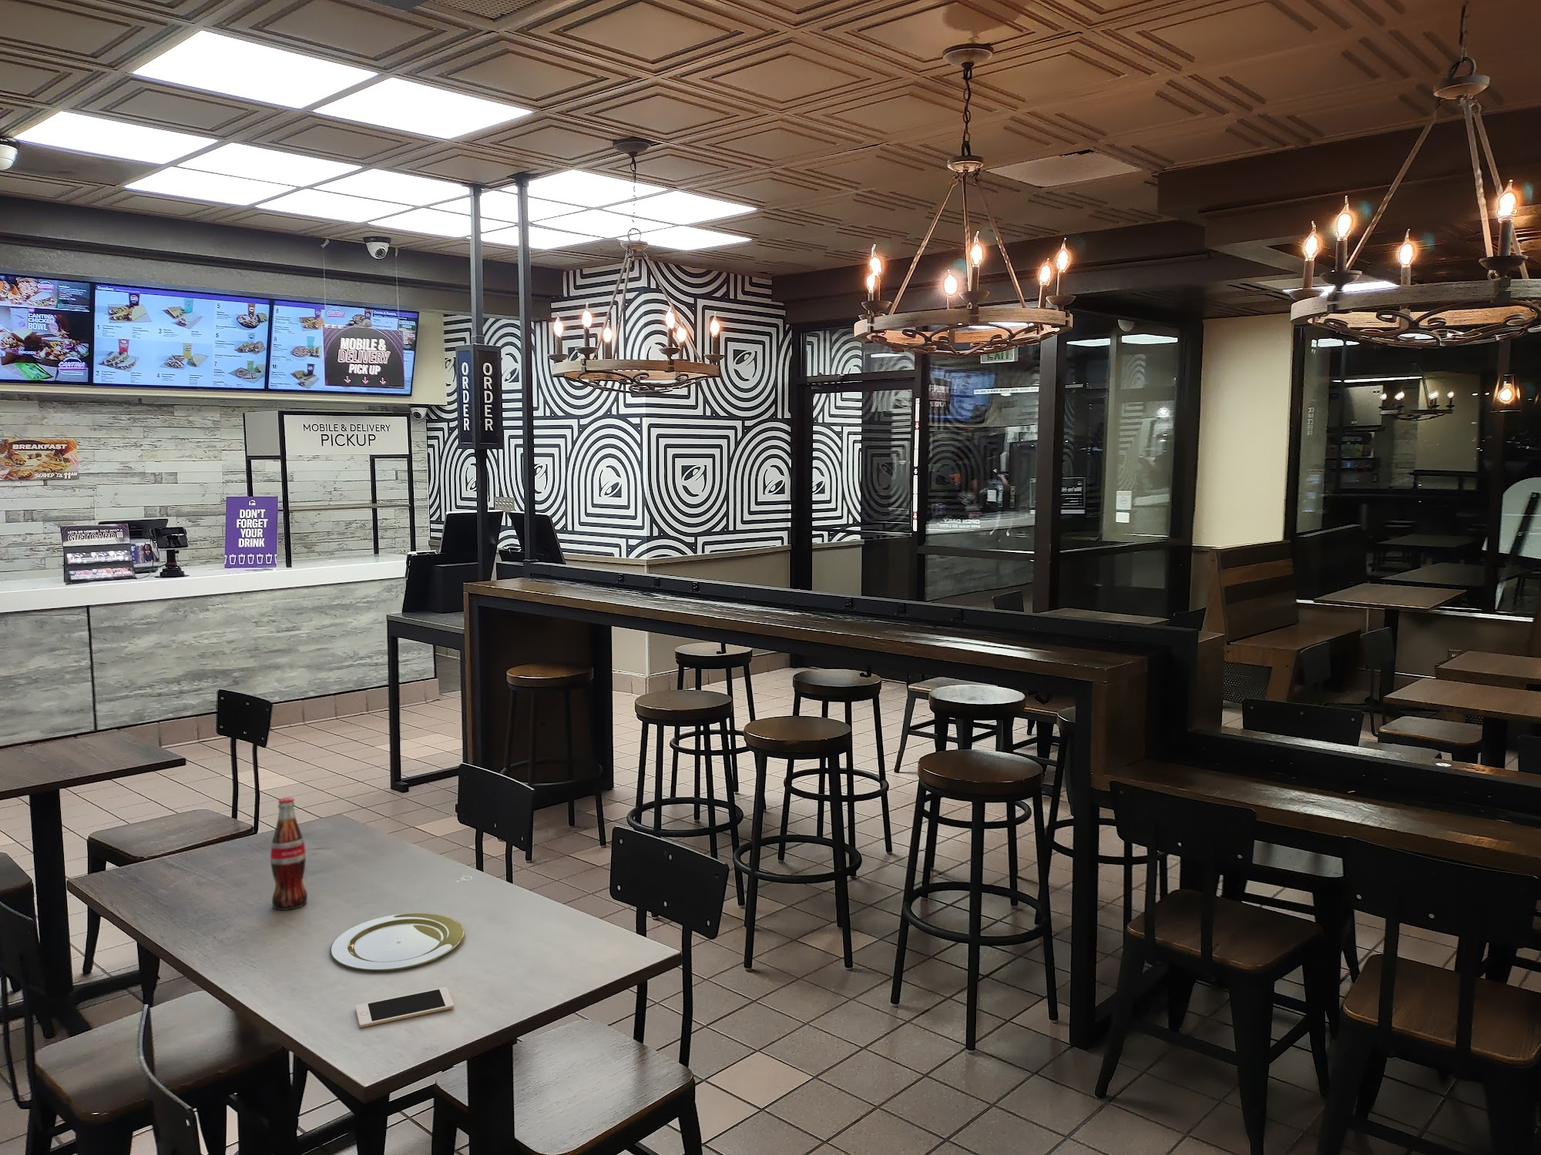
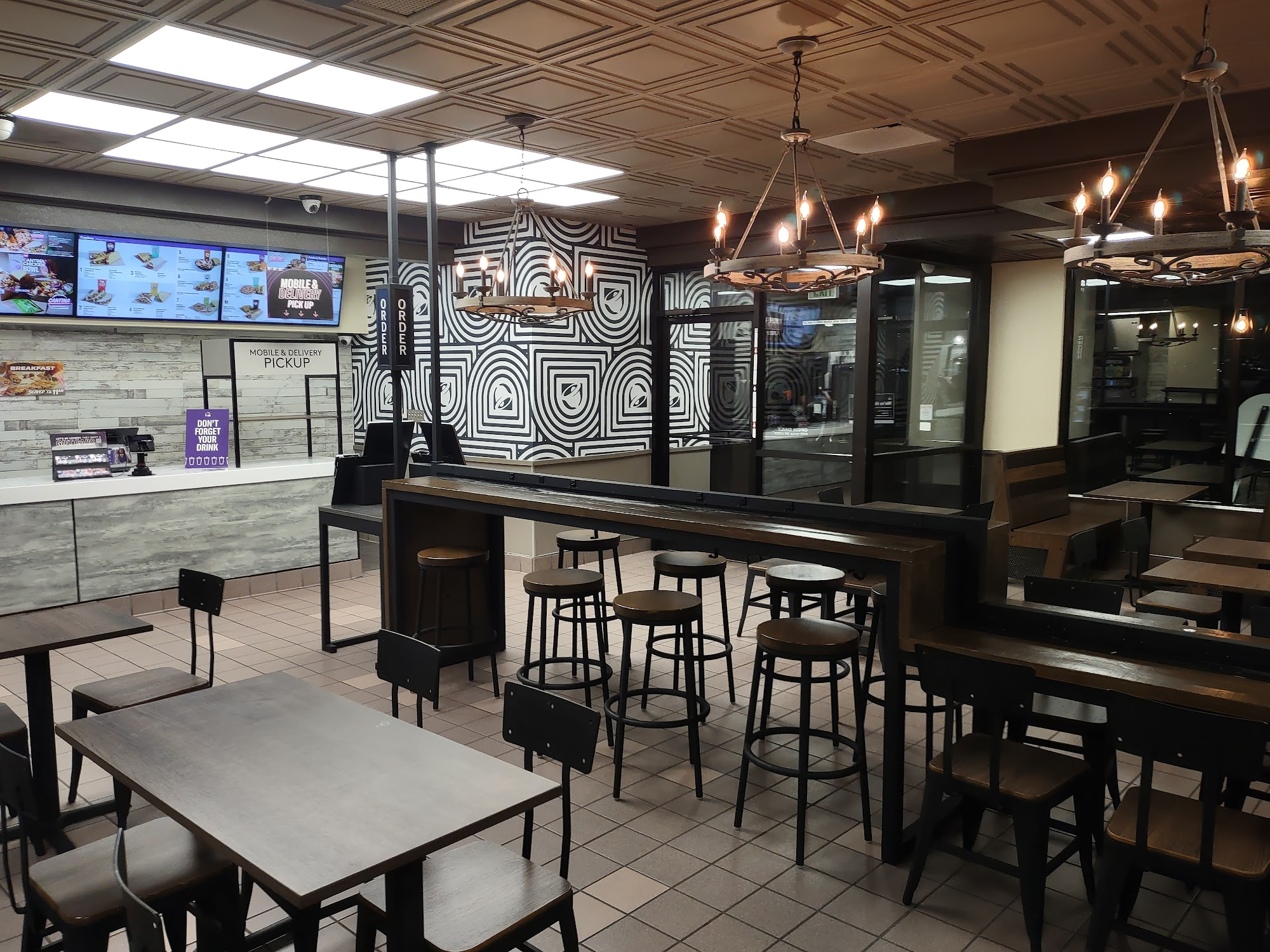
- cell phone (404, 1007)
- plate (398, 940)
- pop (288, 852)
